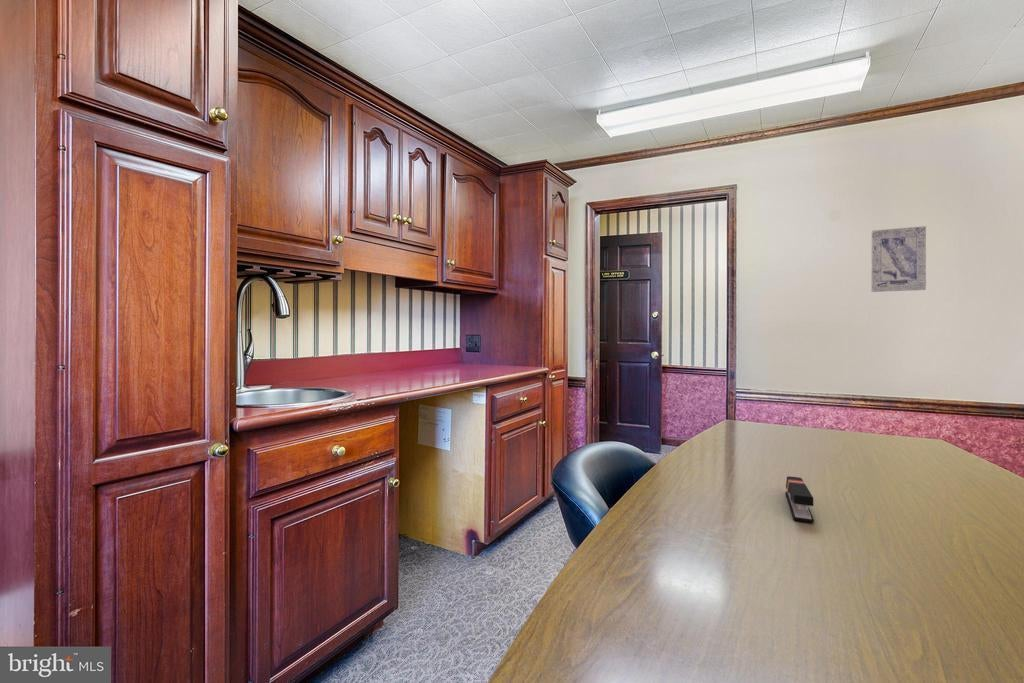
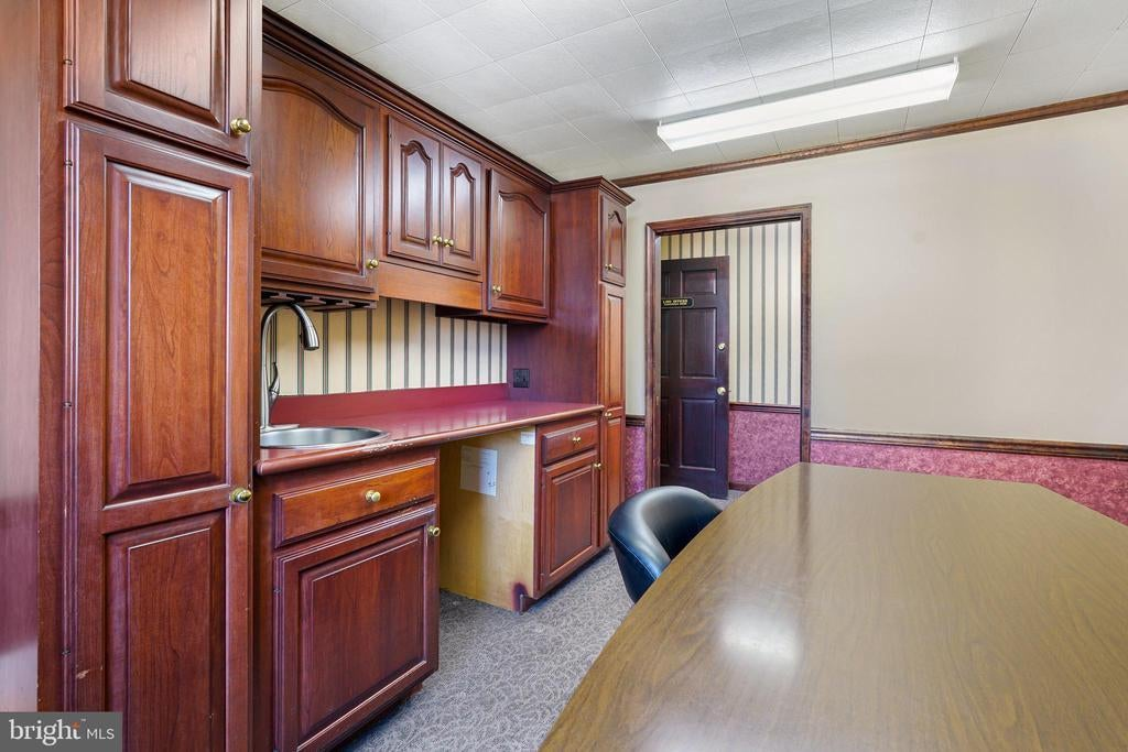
- wall art (898, 259)
- stapler (798, 495)
